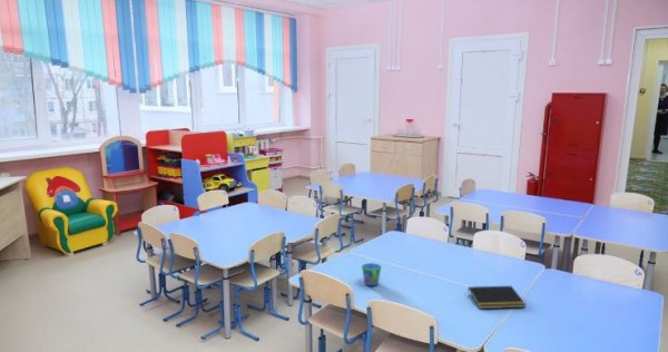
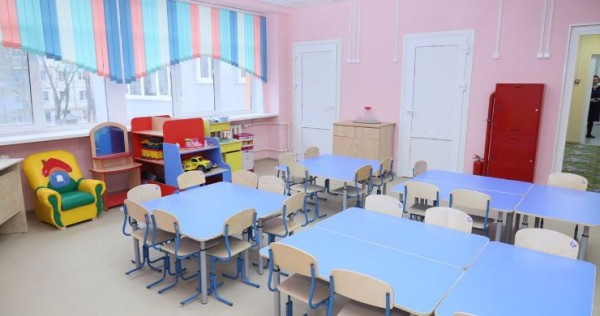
- snack cup (371, 275)
- notepad (495, 296)
